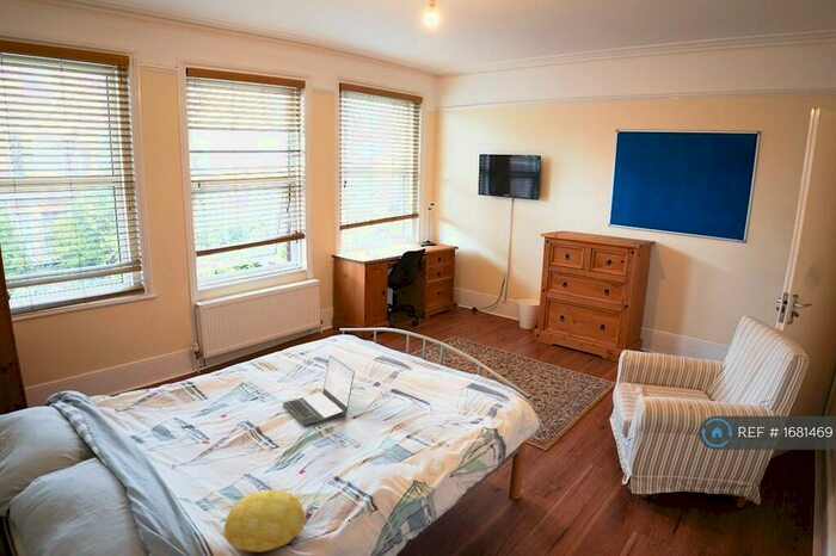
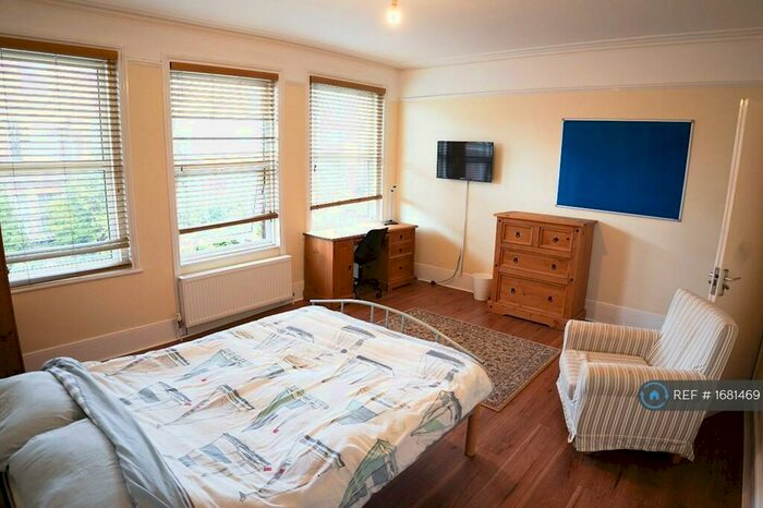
- laptop (318, 393)
- cushion (265, 518)
